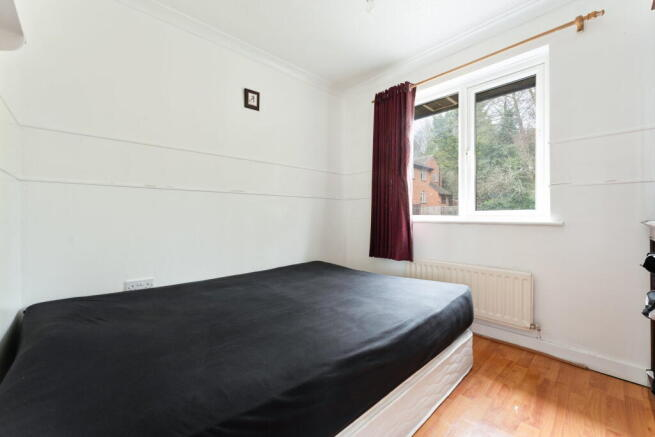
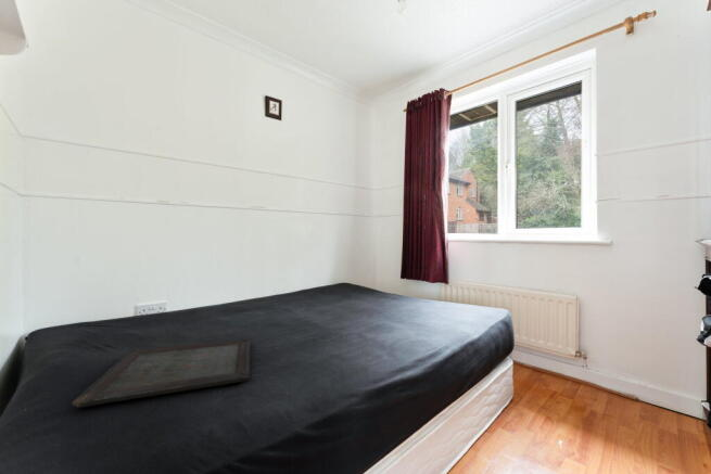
+ serving tray (182, 364)
